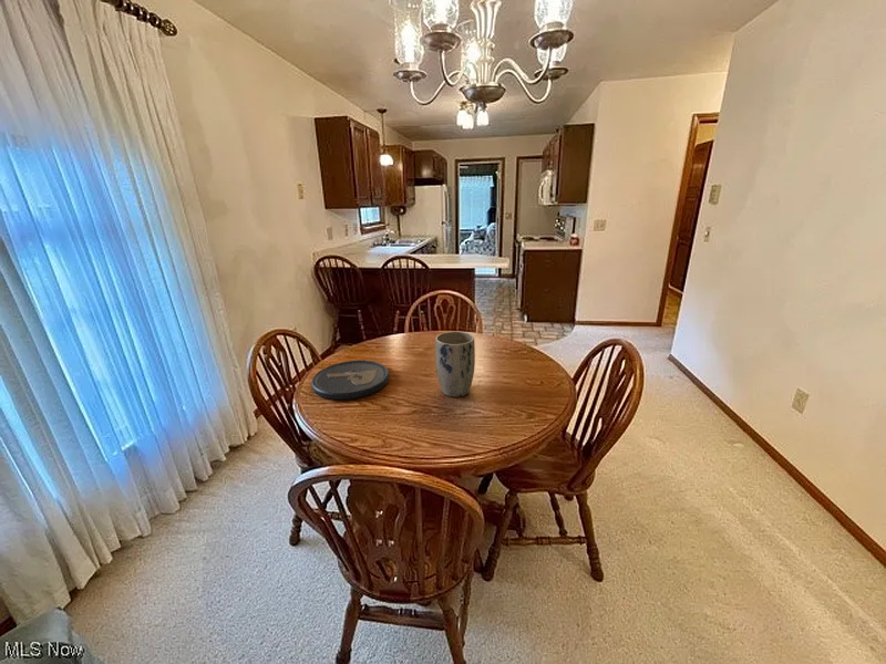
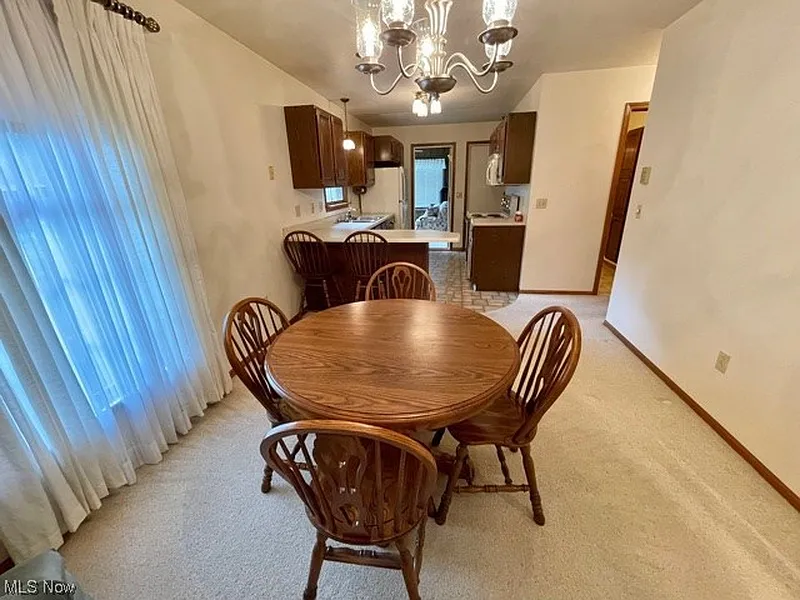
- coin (351, 377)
- plant pot (455, 364)
